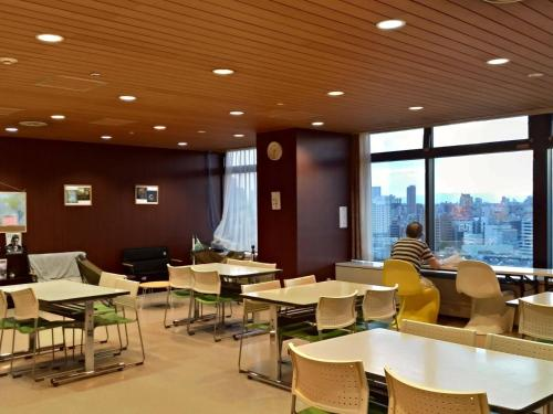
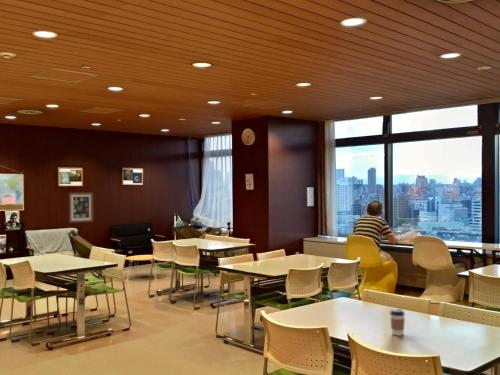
+ wall art (81, 207)
+ coffee cup (397, 322)
